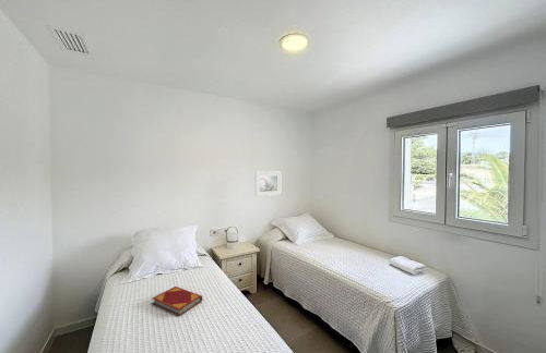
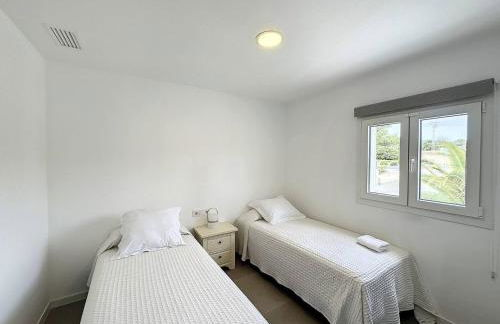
- hardback book (177, 300)
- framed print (268, 183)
